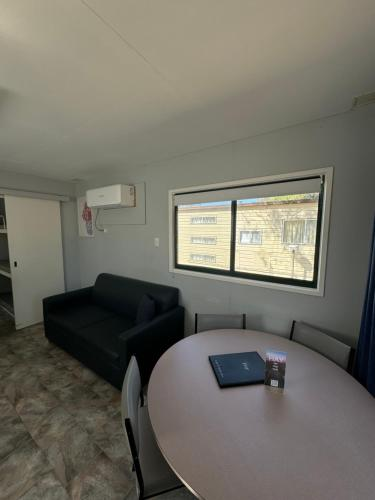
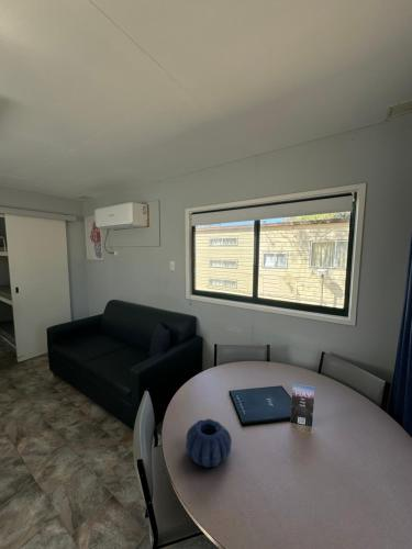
+ decorative bowl (208, 440)
